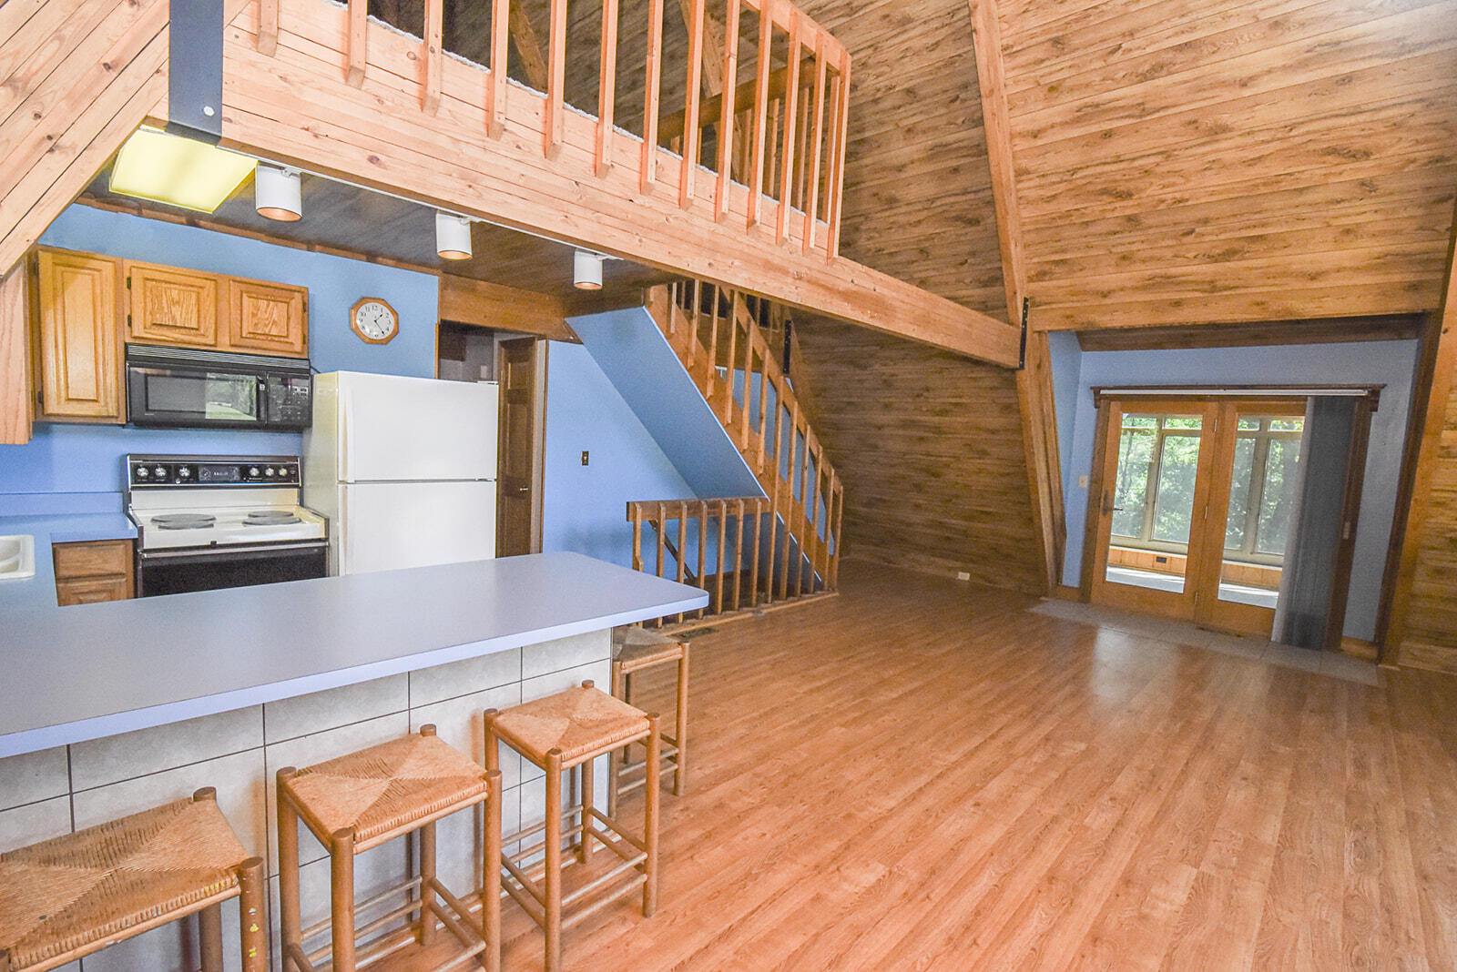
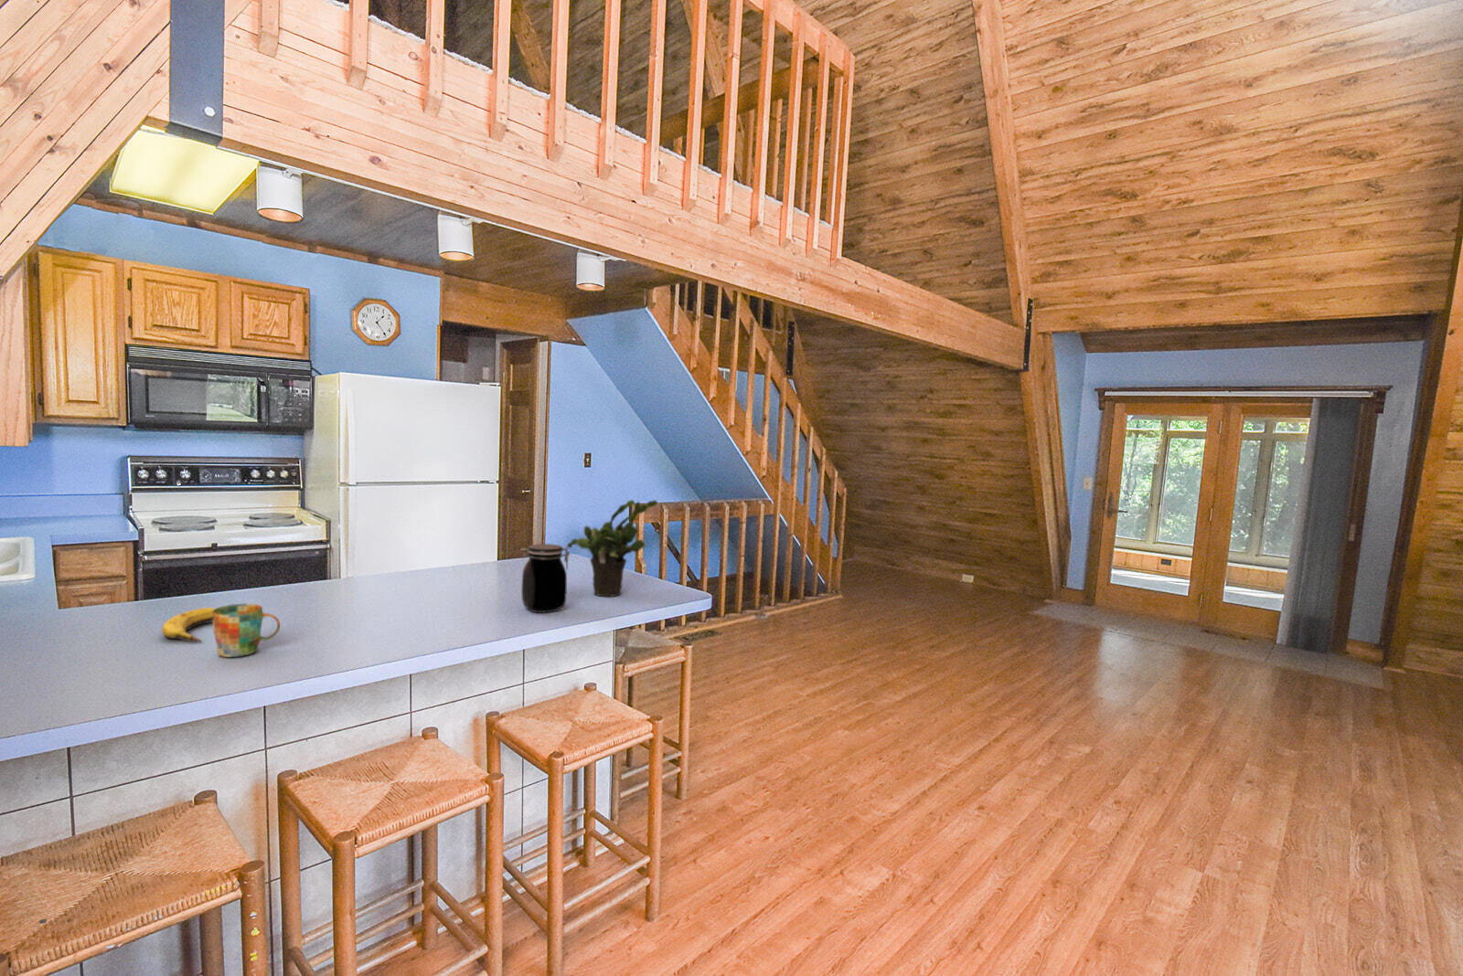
+ banana (191, 623)
+ potted plant (614, 544)
+ jar (544, 577)
+ mug (247, 630)
